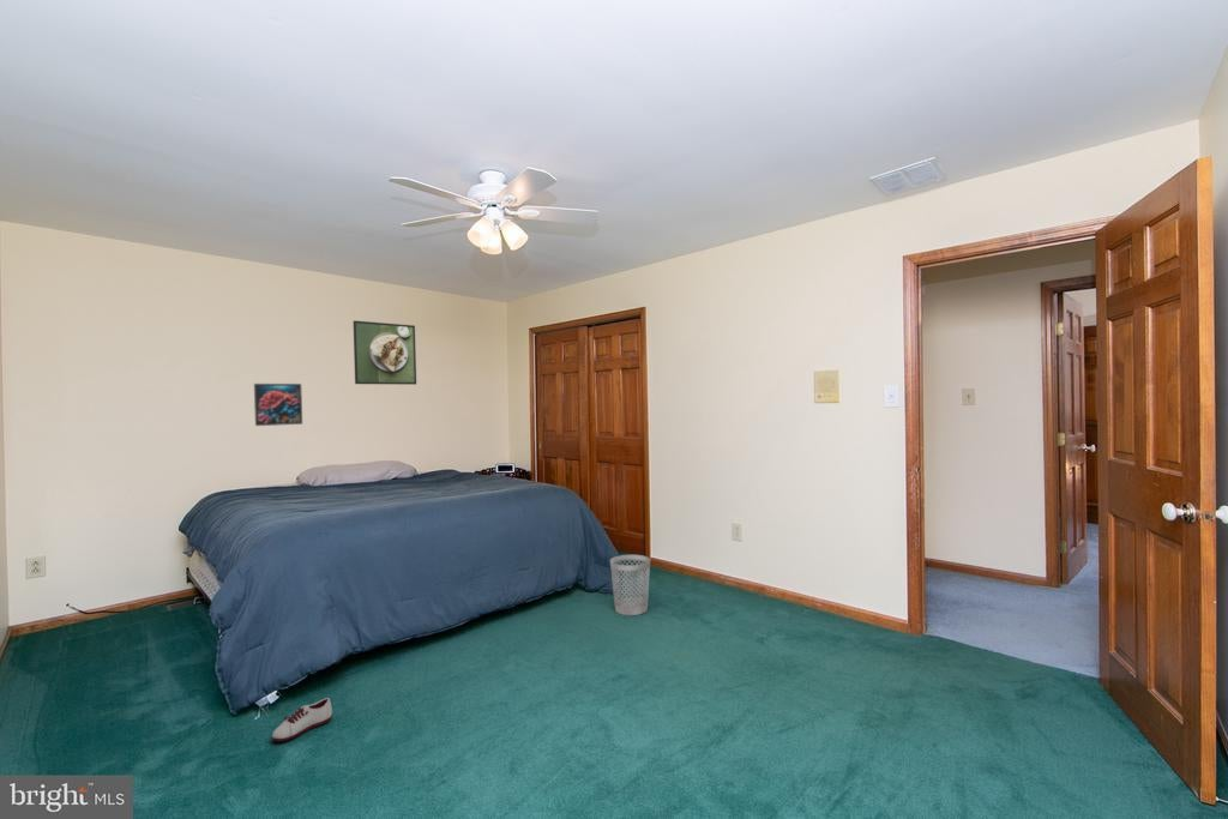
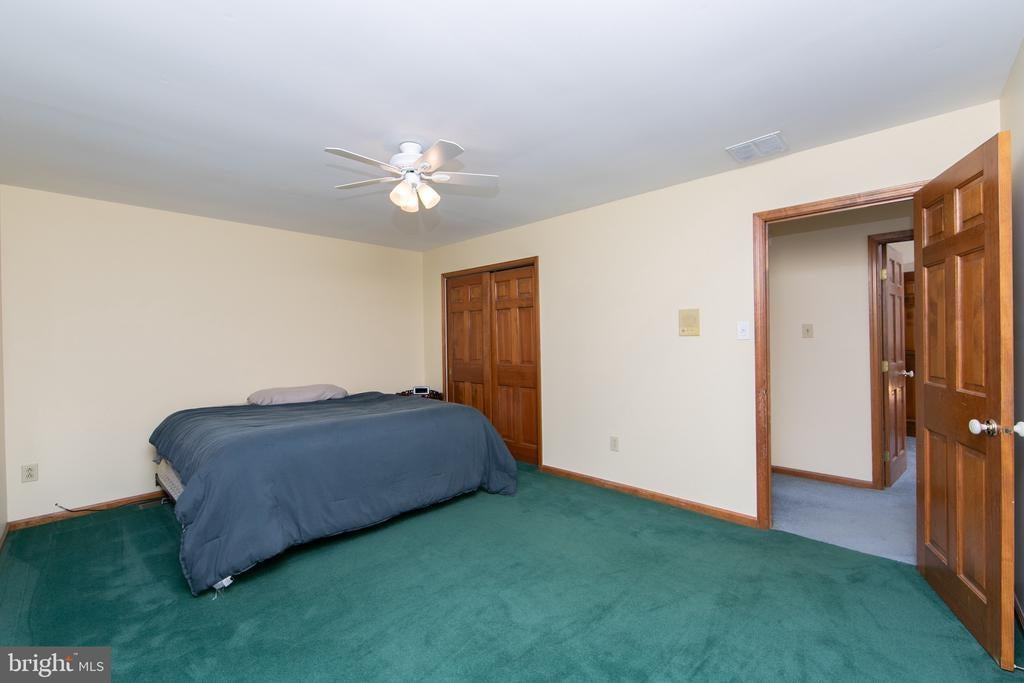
- shoe (302, 718)
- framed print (278, 404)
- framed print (385, 354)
- wastebasket (631, 584)
